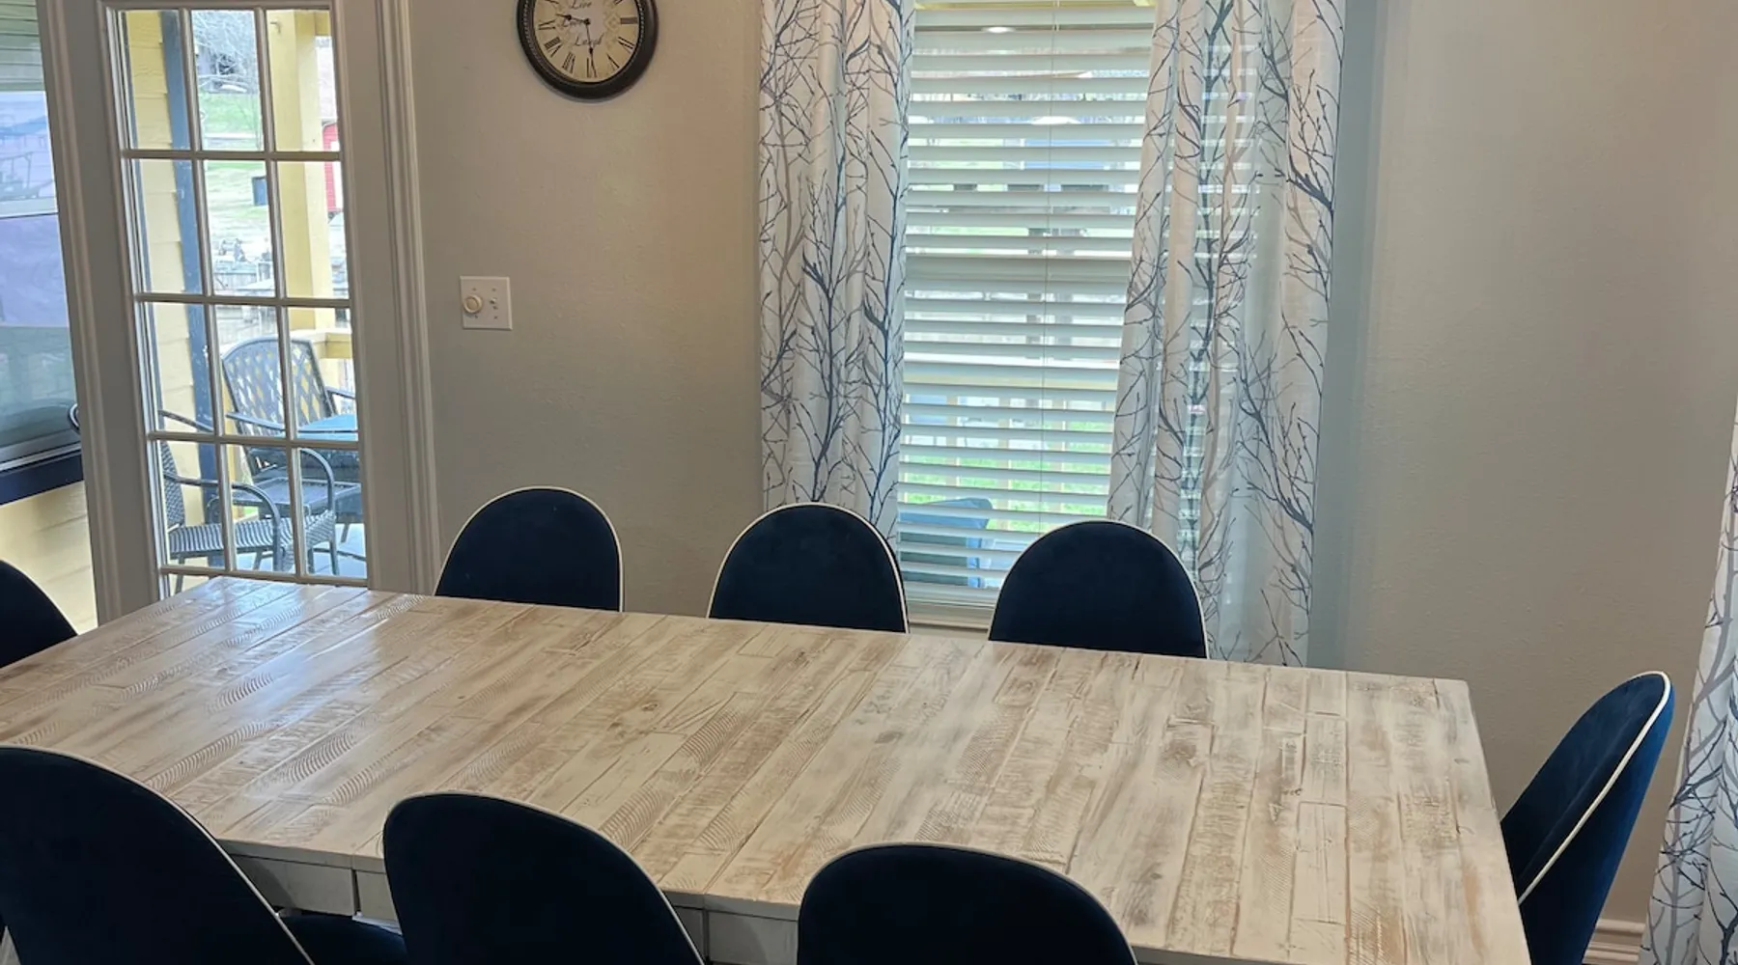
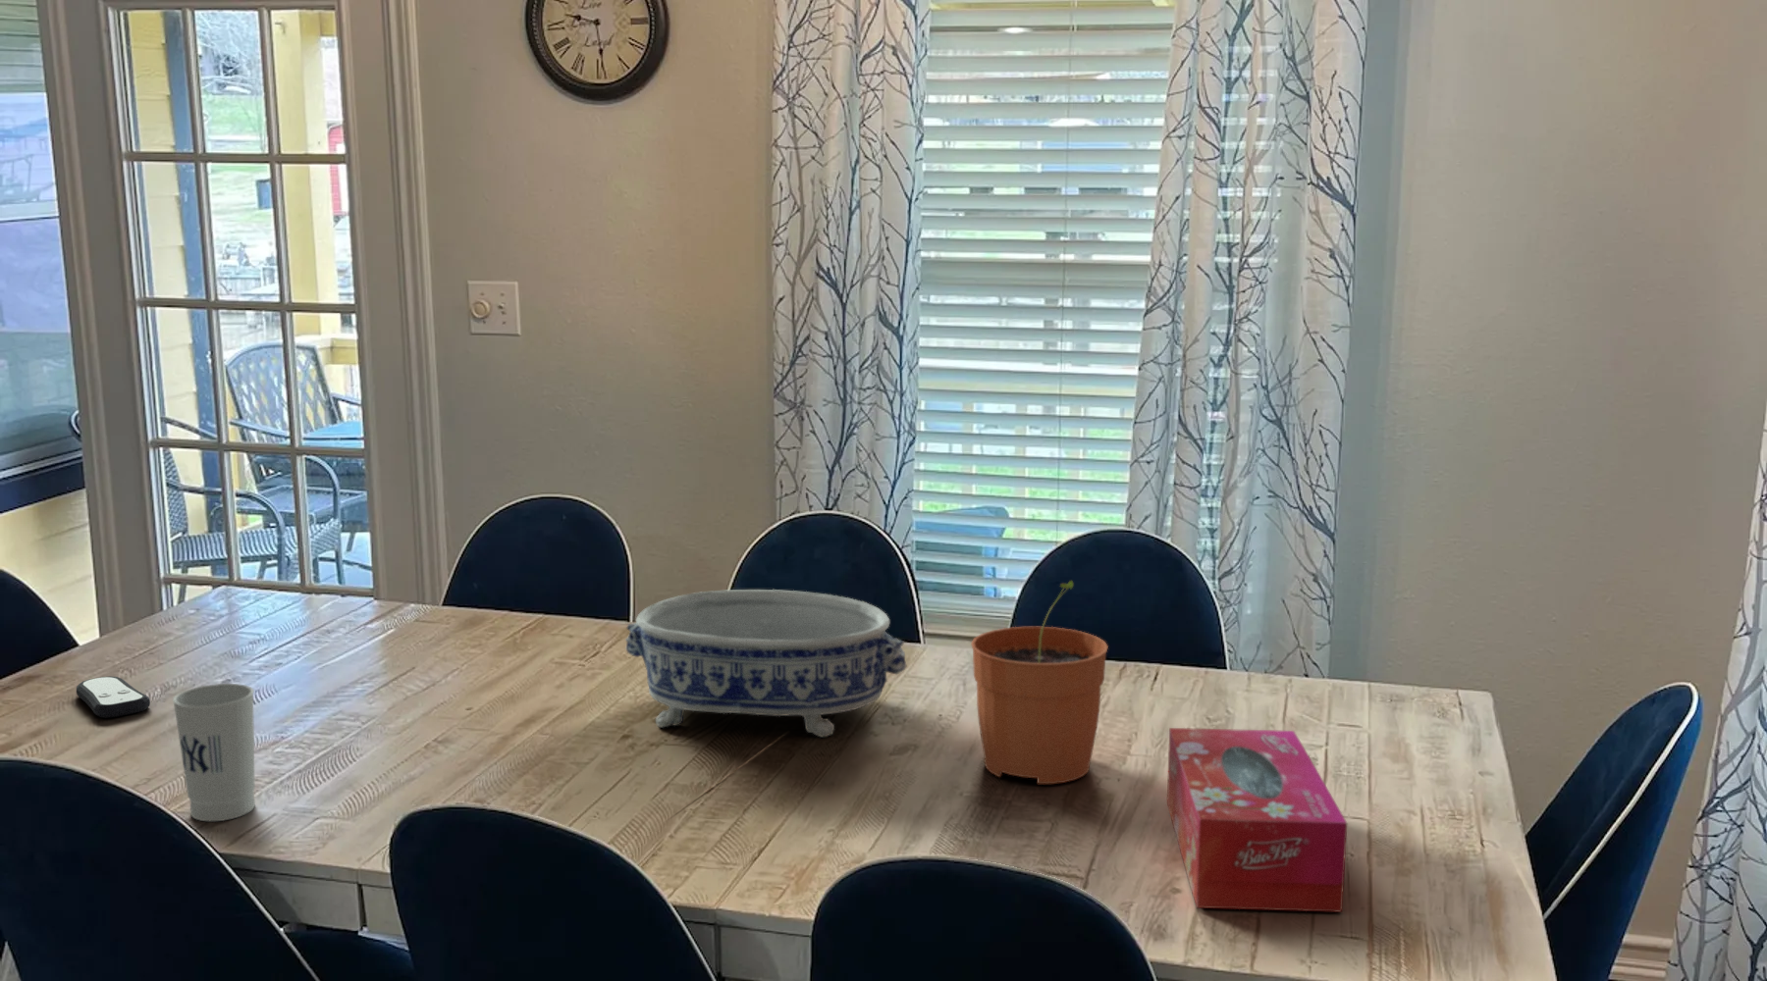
+ tissue box (1249, 812)
+ plant pot (1038, 674)
+ remote control (110, 695)
+ cup (218, 753)
+ decorative bowl (763, 661)
